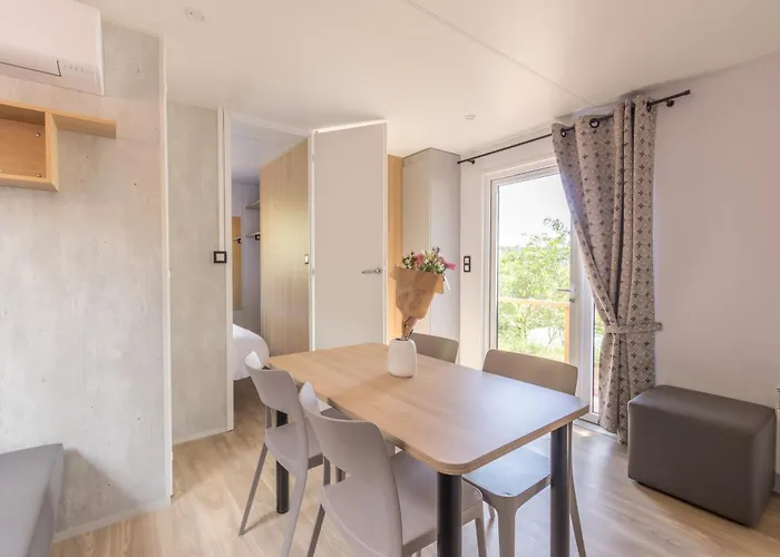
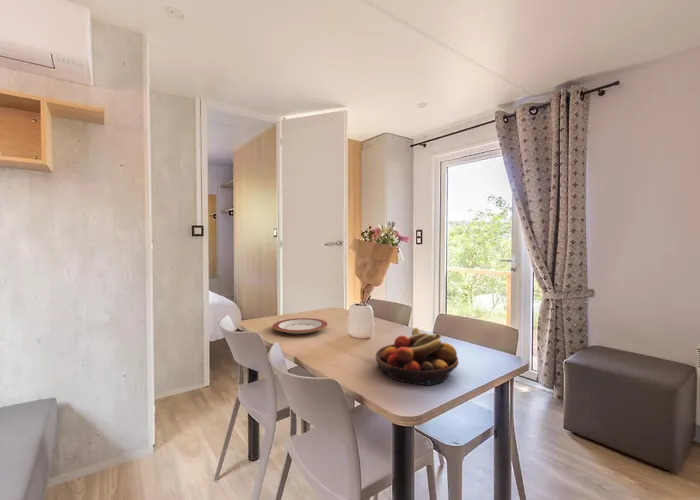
+ plate (300, 326)
+ fruit bowl (415, 351)
